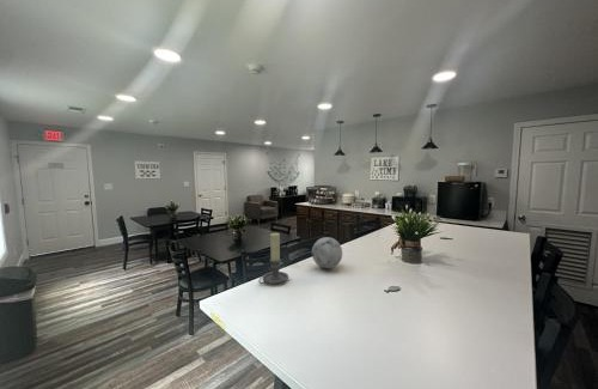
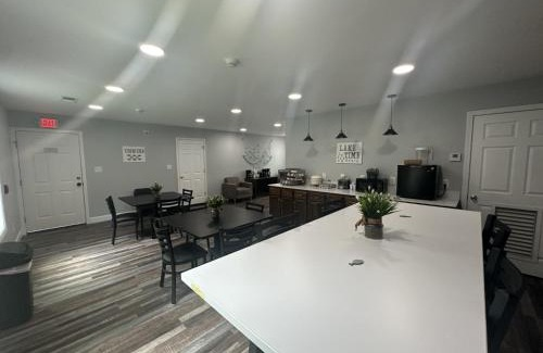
- decorative orb (327, 253)
- candle holder (273, 256)
